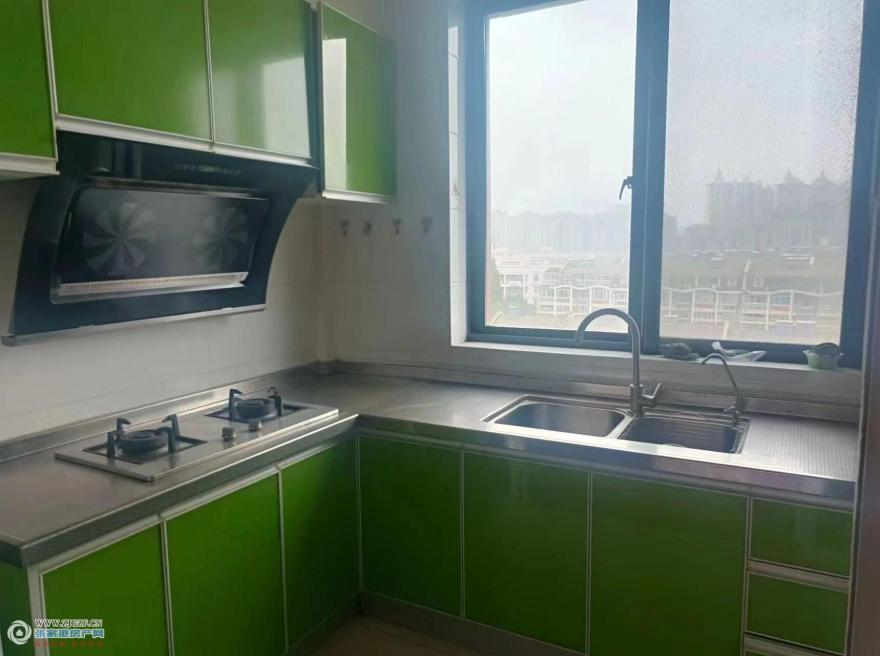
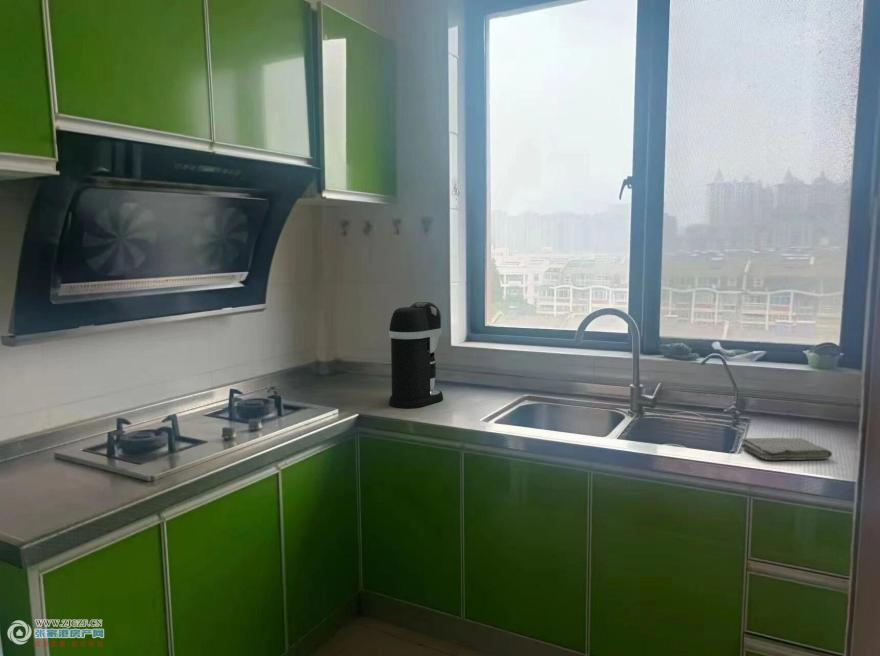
+ coffee maker (416, 352)
+ washcloth (783, 447)
